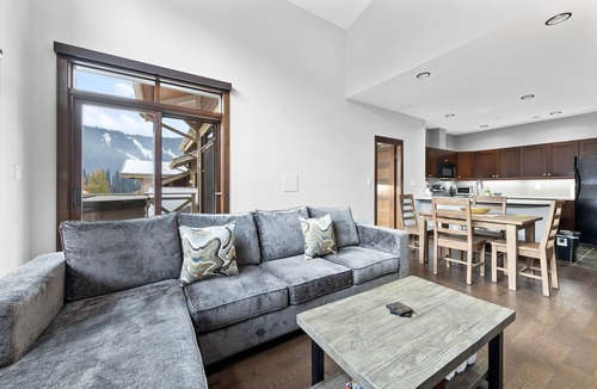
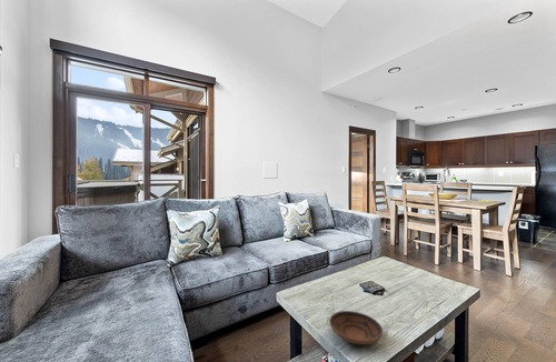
+ bowl (355, 329)
